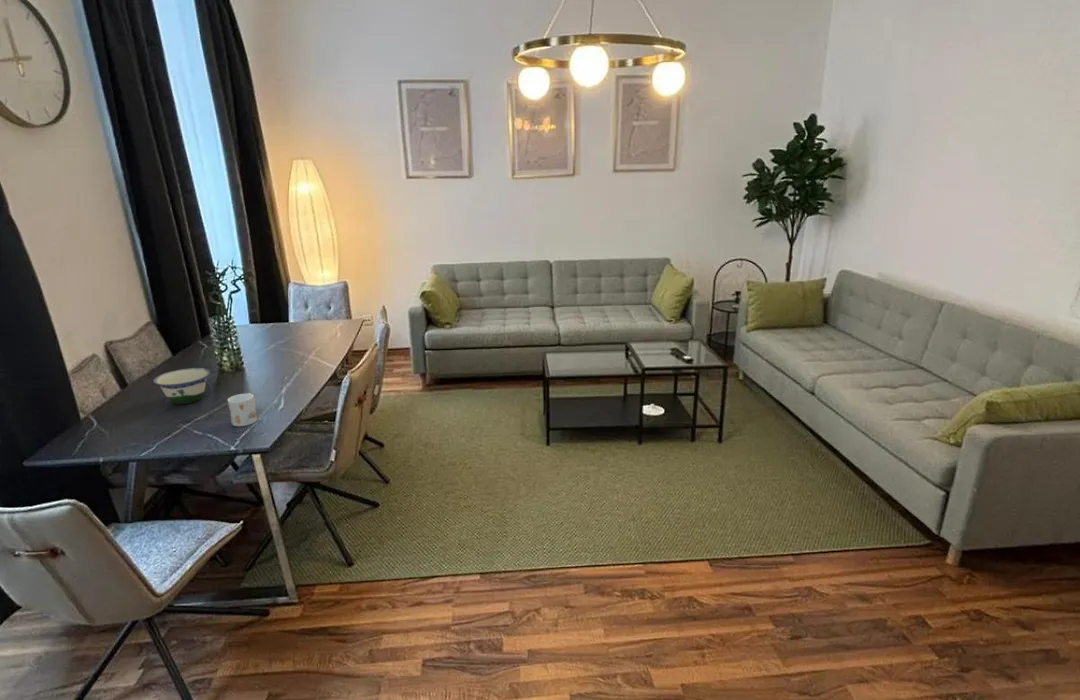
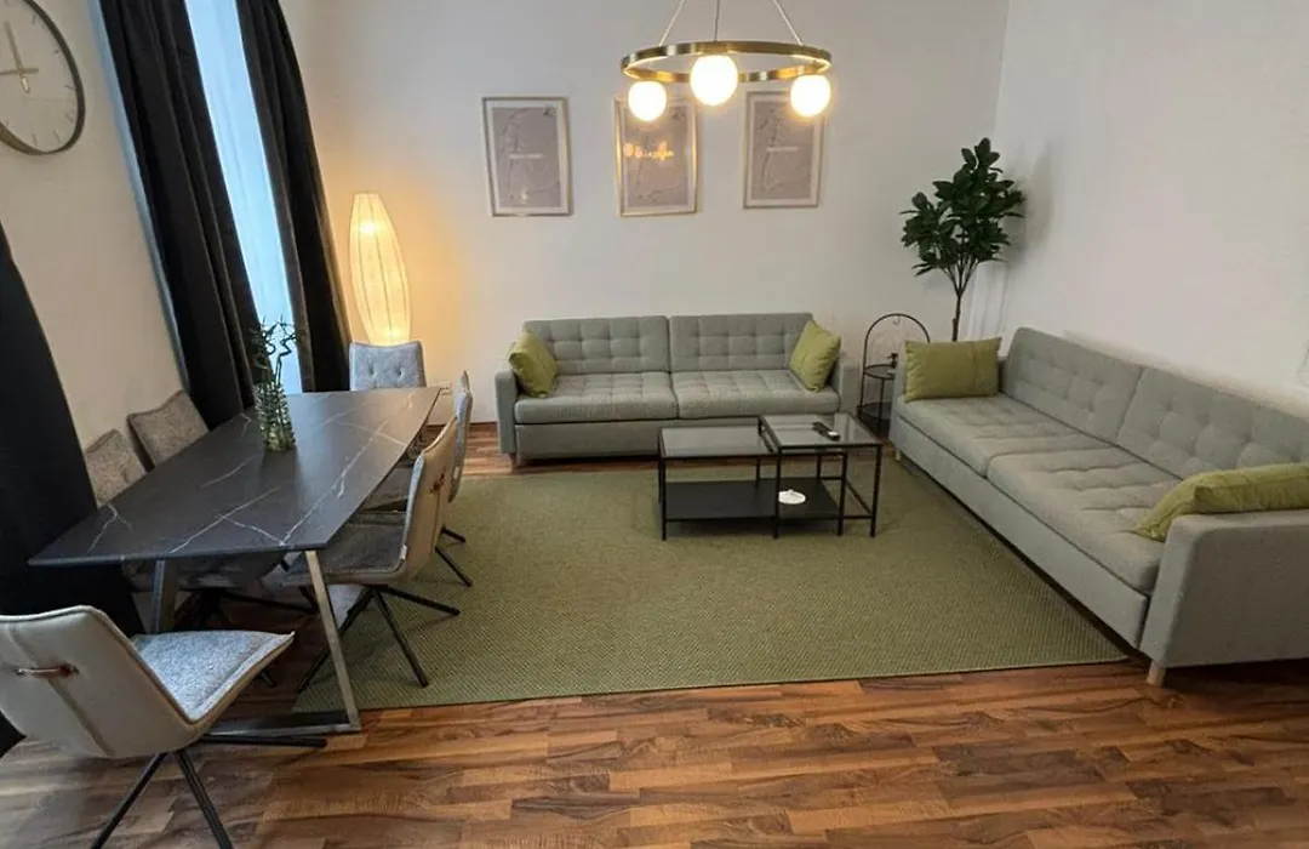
- mug (245, 407)
- bowl (185, 388)
